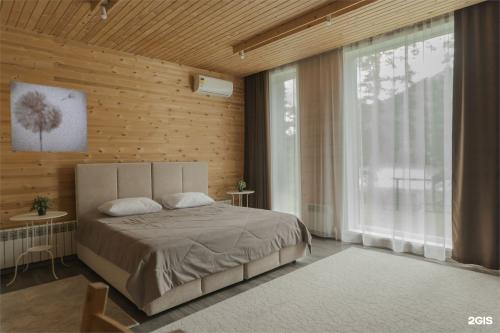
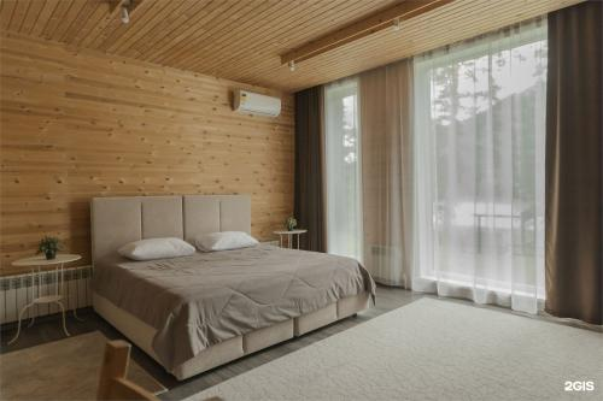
- wall art (51, 119)
